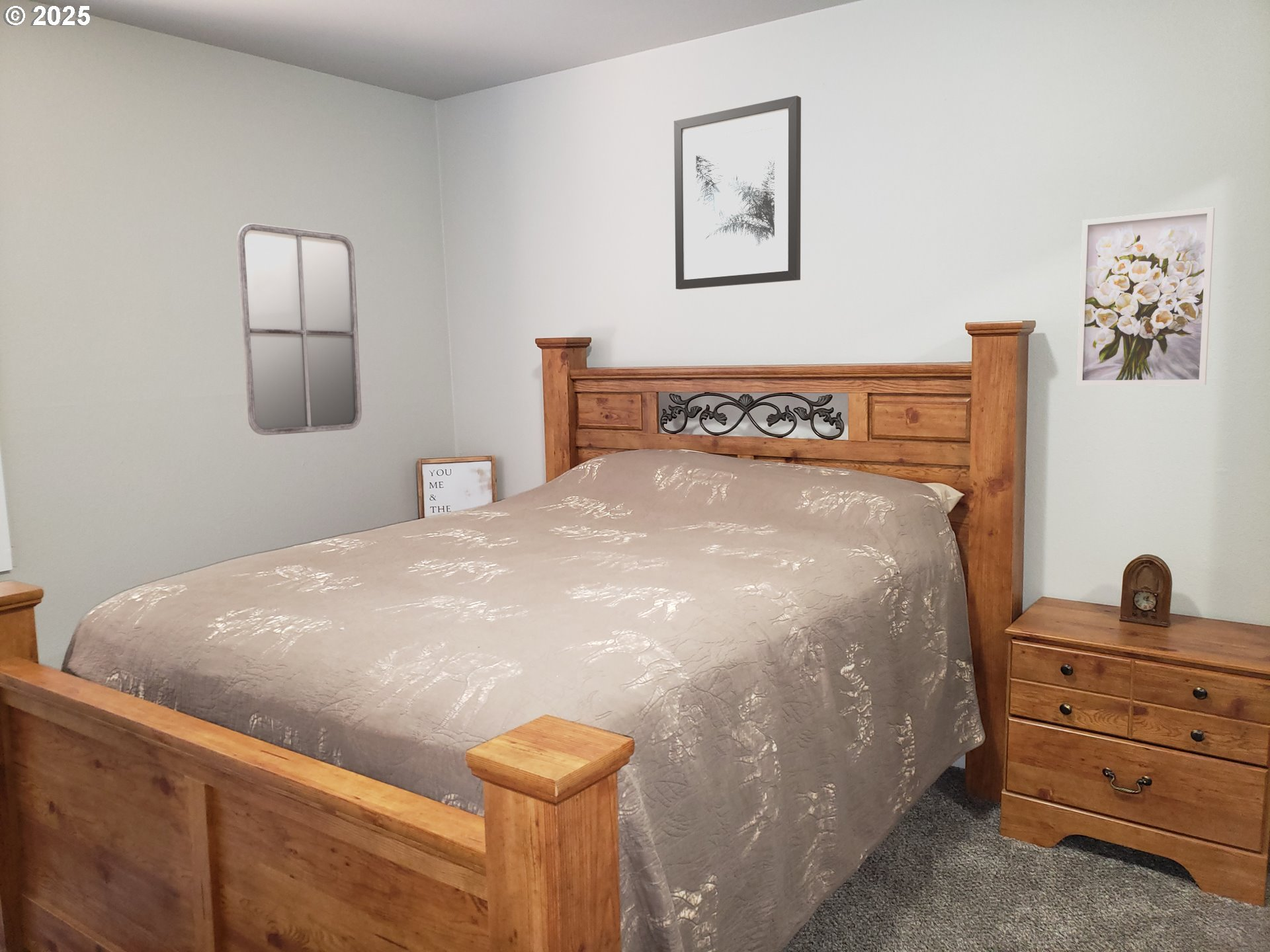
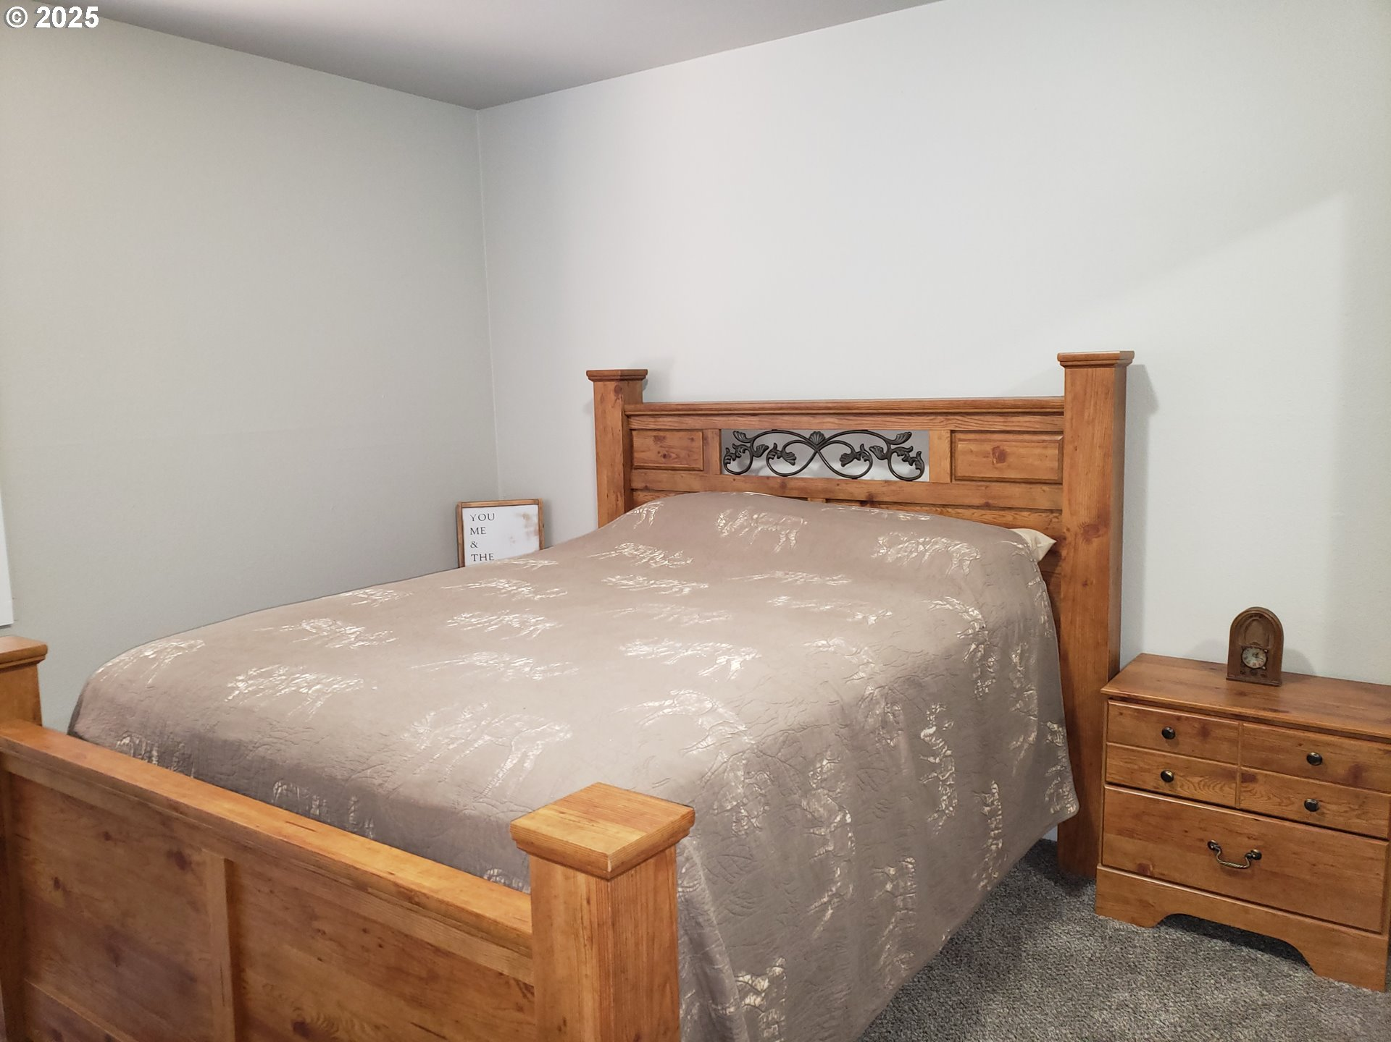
- wall art (1142, 300)
- home mirror (302, 332)
- wall art (735, 198)
